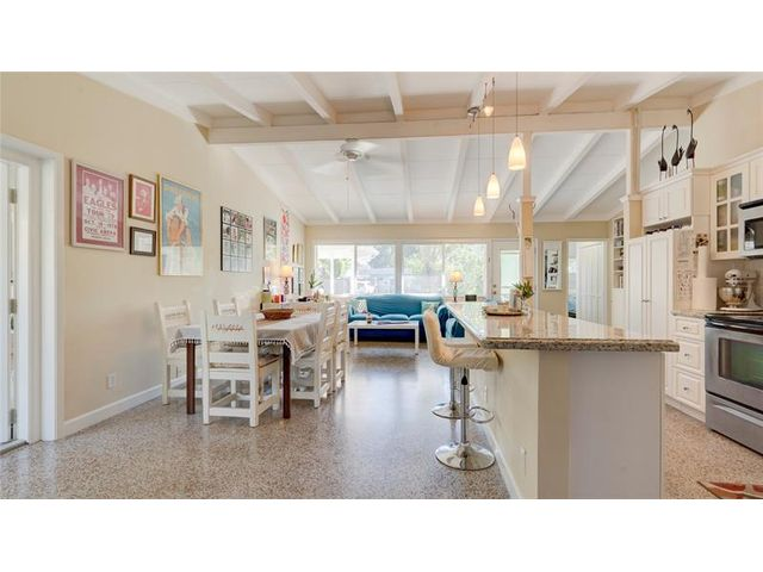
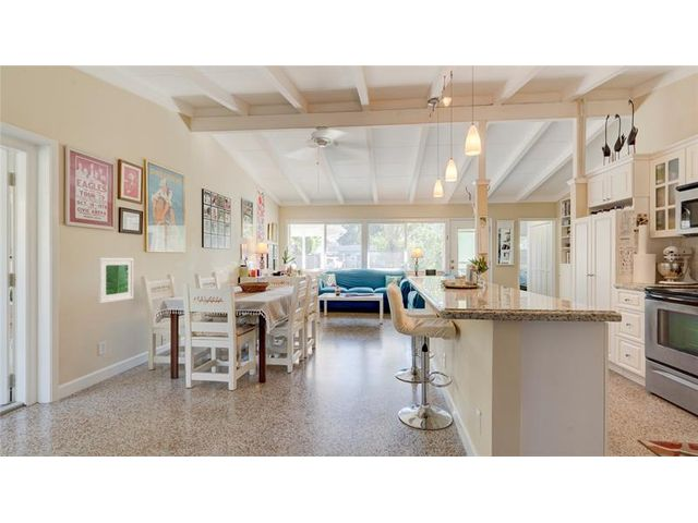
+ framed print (117, 279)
